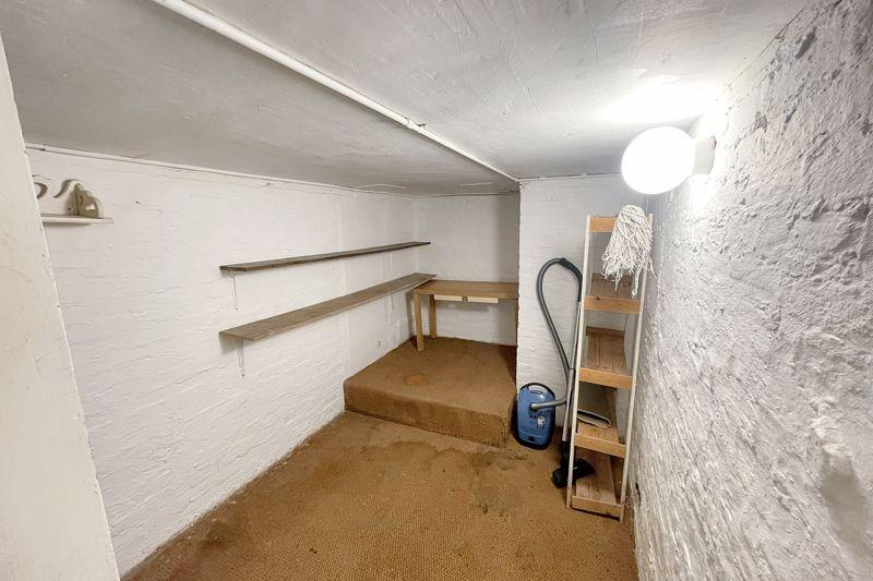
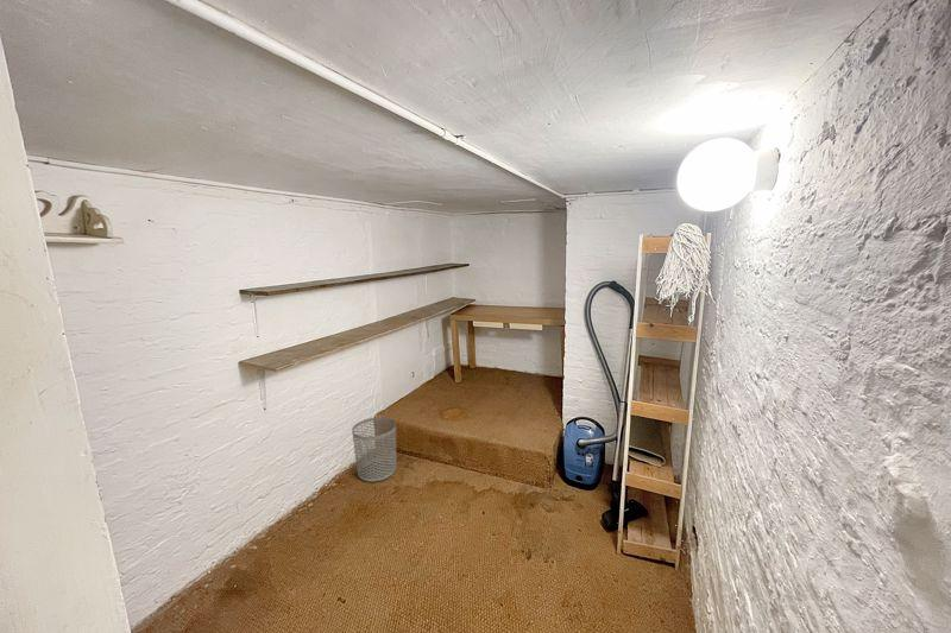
+ waste bin (376, 449)
